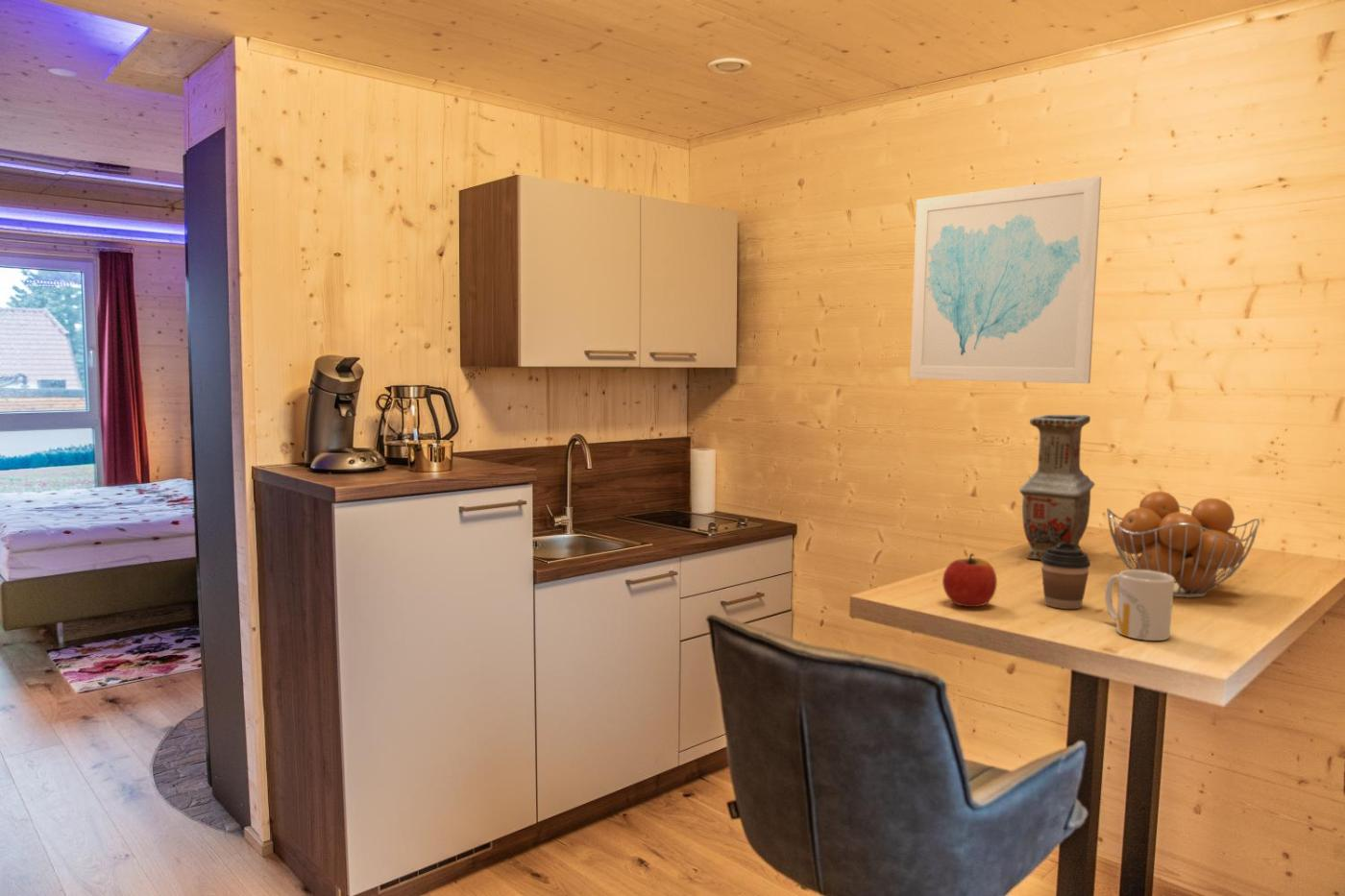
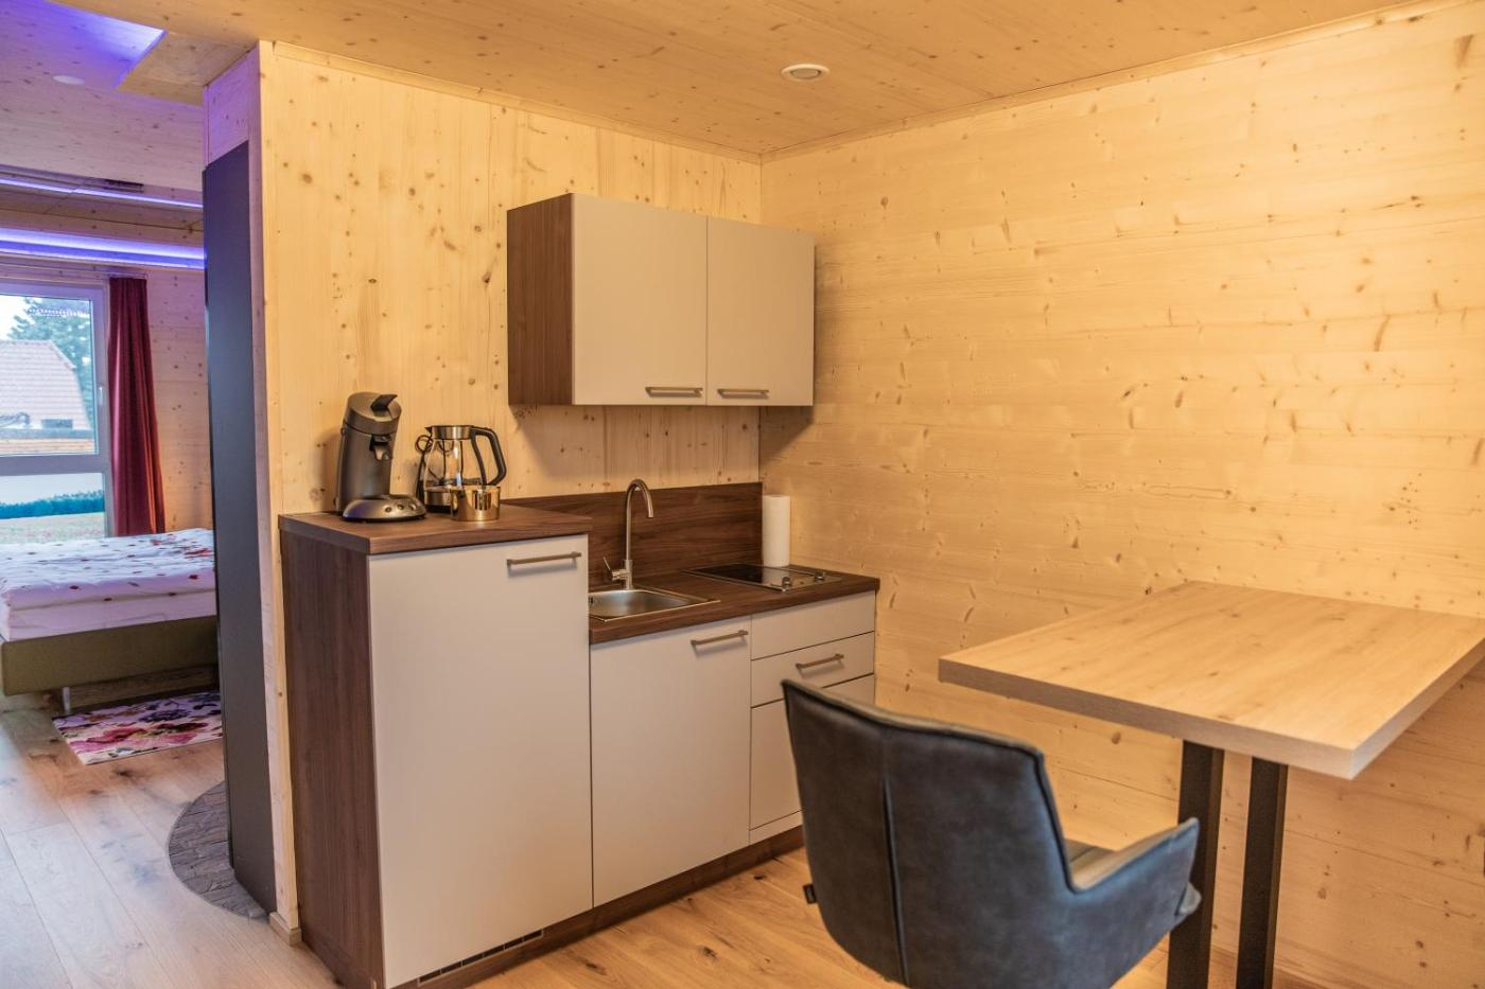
- fruit basket (1178, 543)
- wall art (997, 285)
- apple (969, 579)
- vase (1058, 486)
- coffee cup (1064, 574)
- mug (1135, 602)
